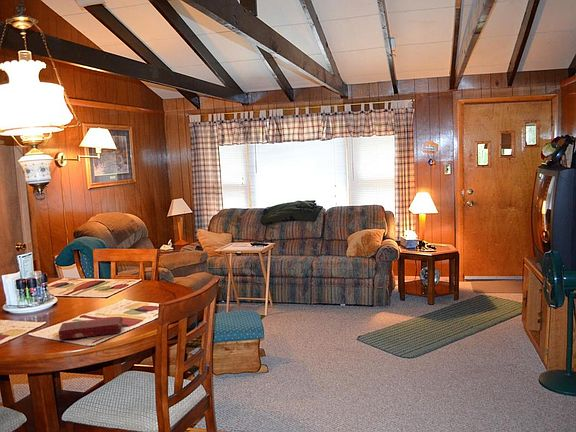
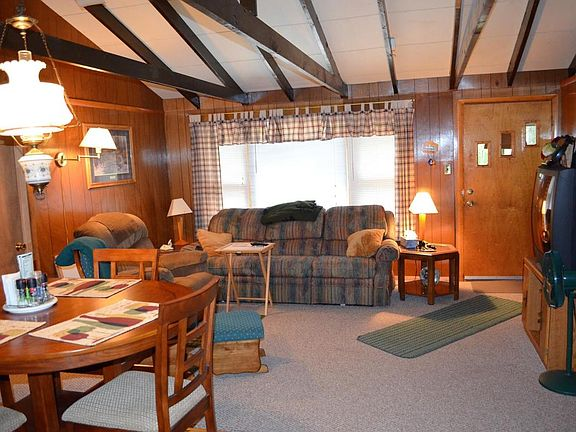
- book (92, 327)
